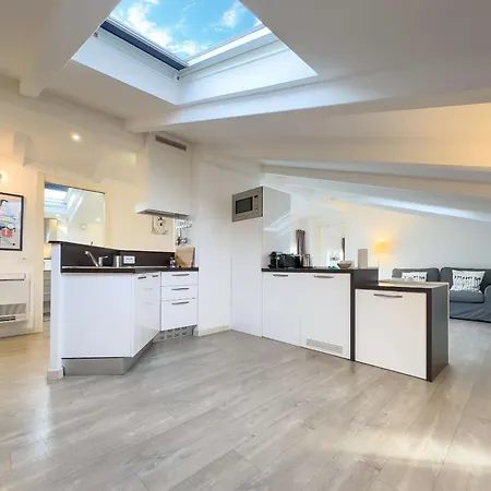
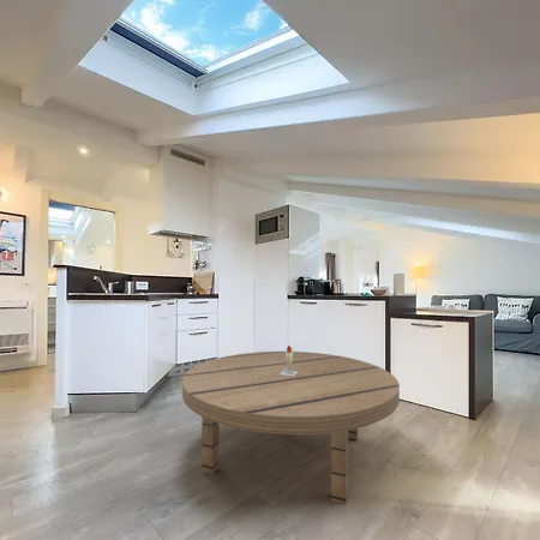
+ dining table (288, 397)
